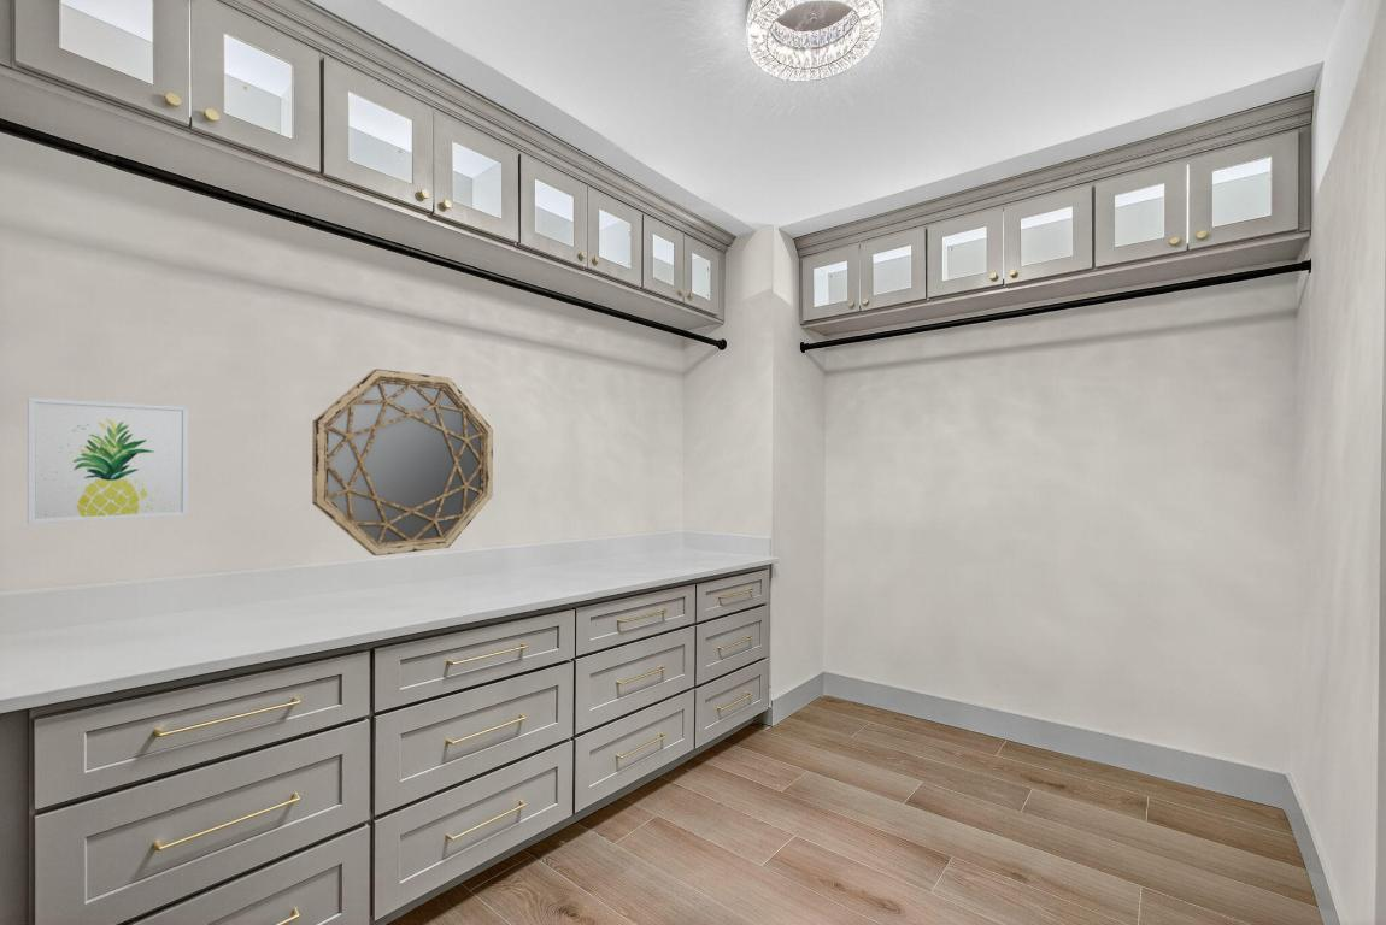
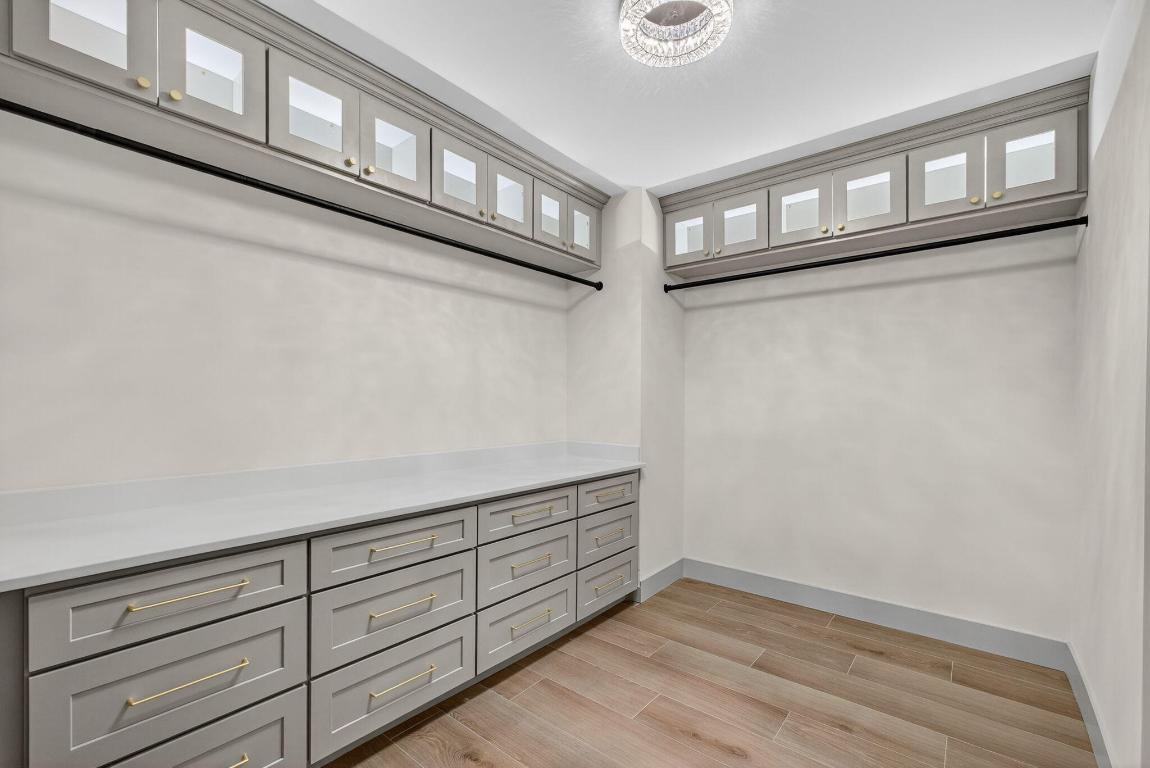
- wall art (113, 460)
- home mirror (412, 462)
